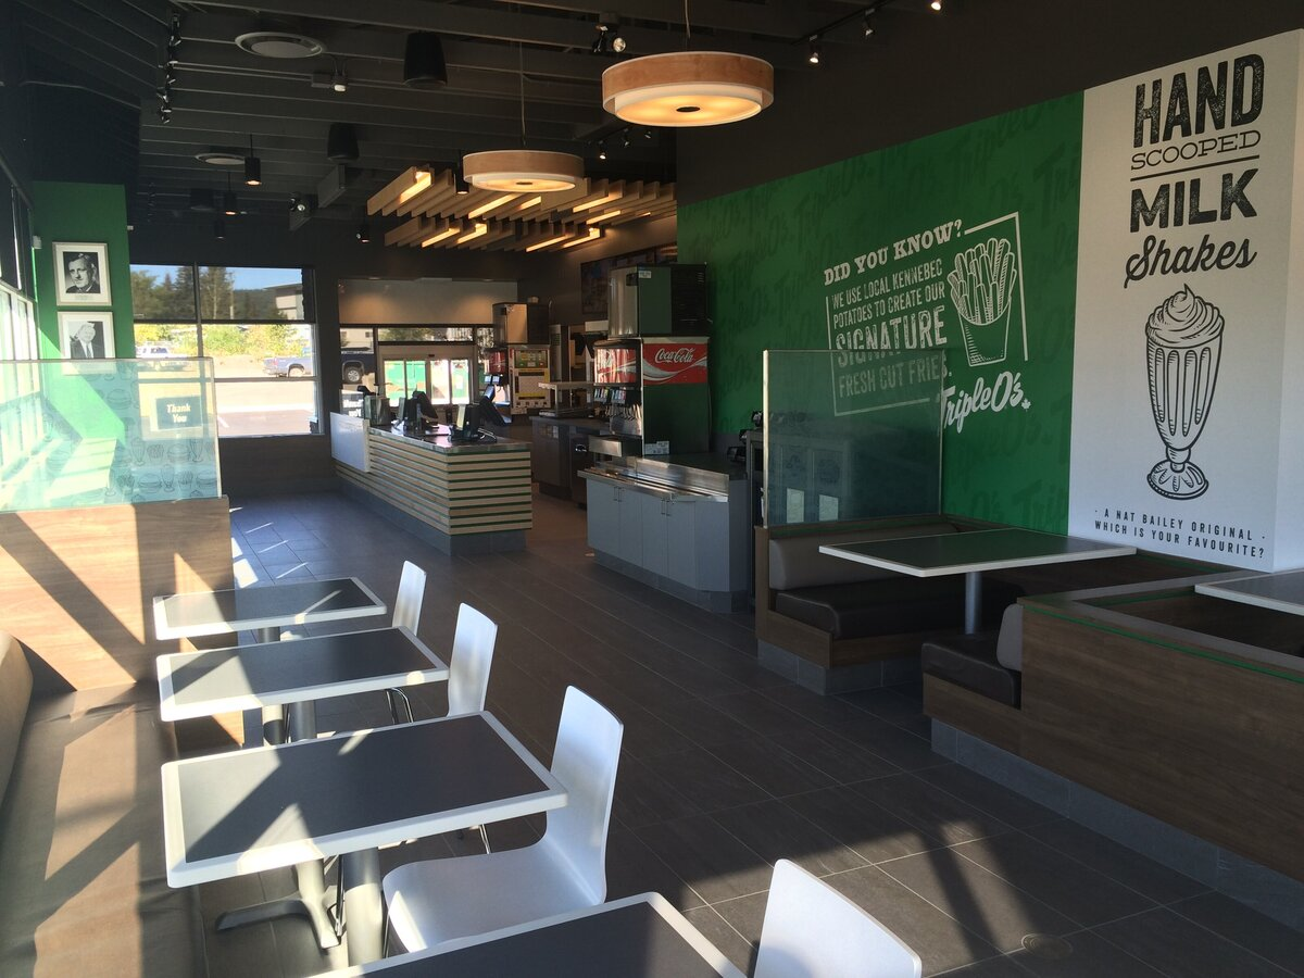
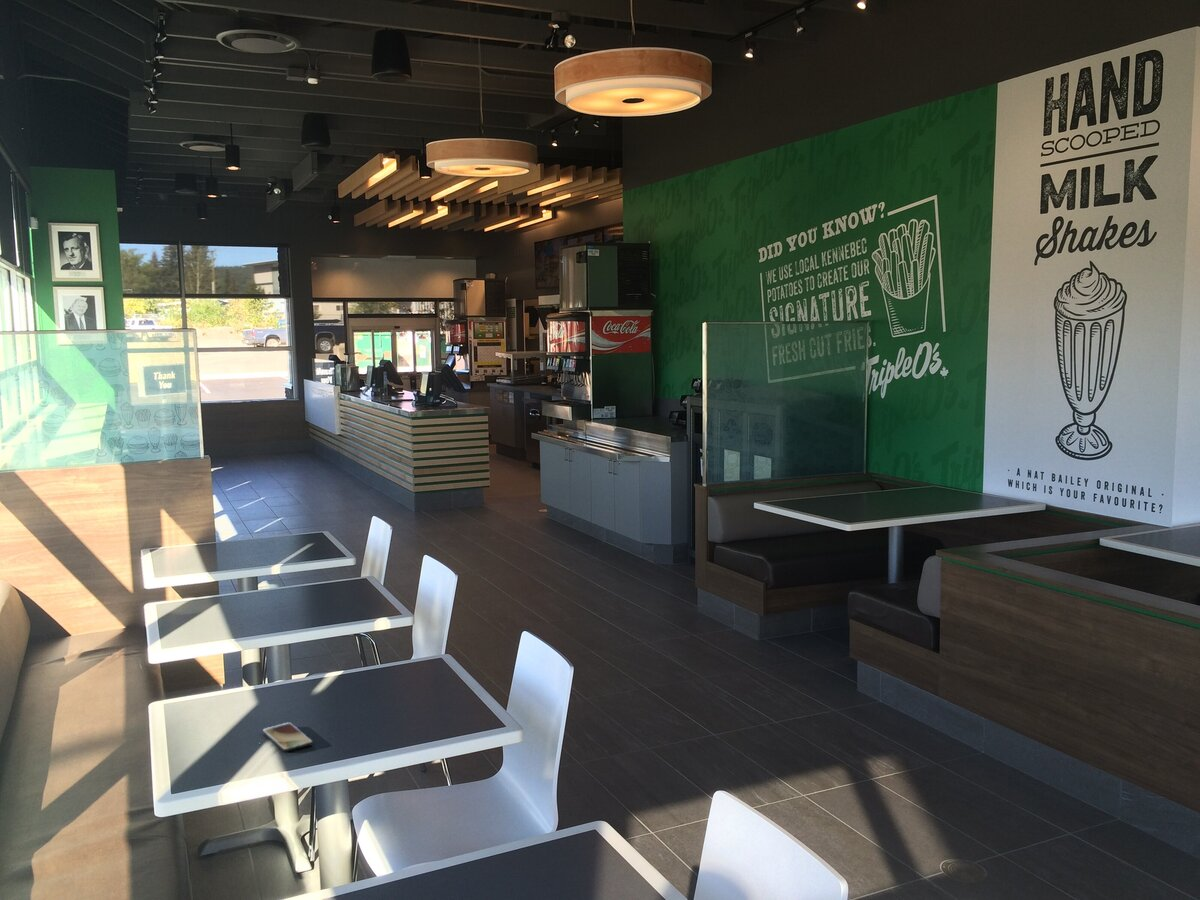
+ smartphone (287, 737)
